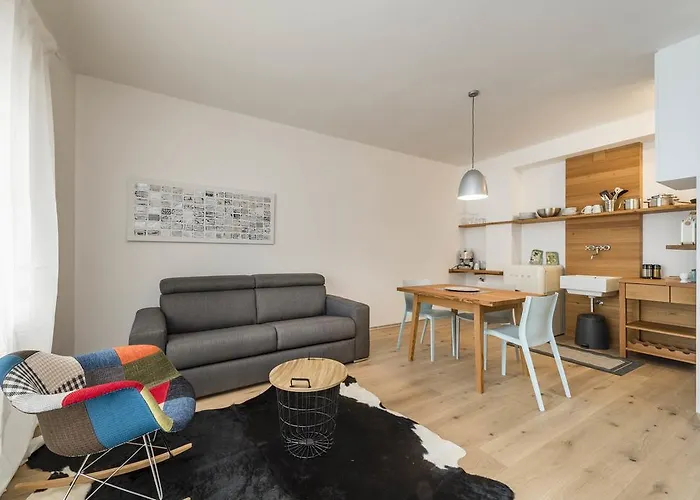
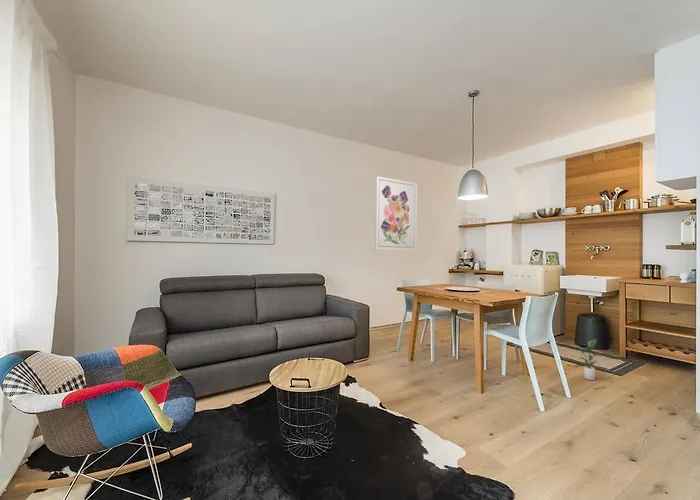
+ wall art (396, 215)
+ potted plant (587, 359)
